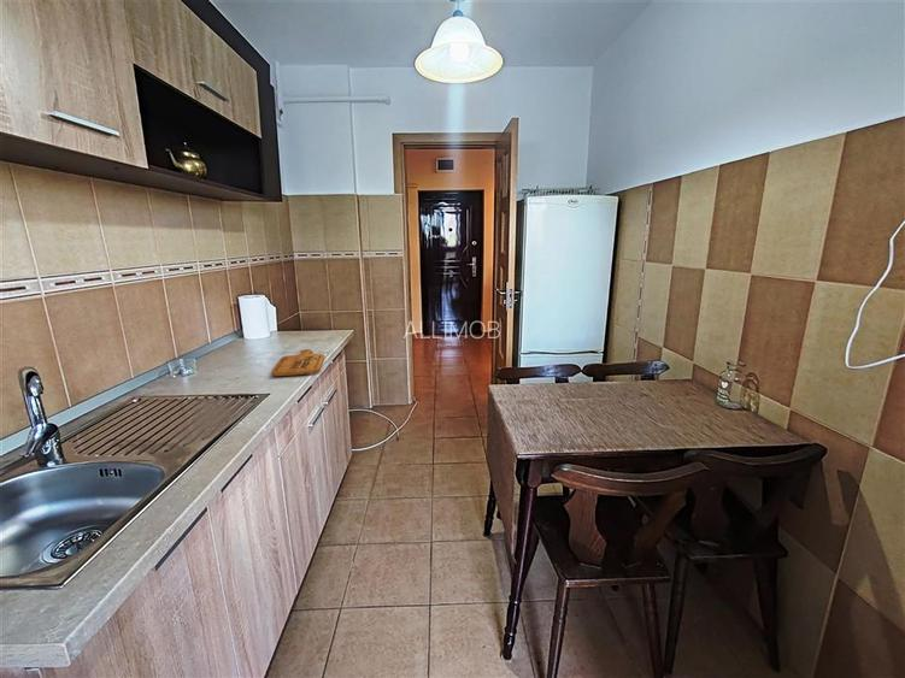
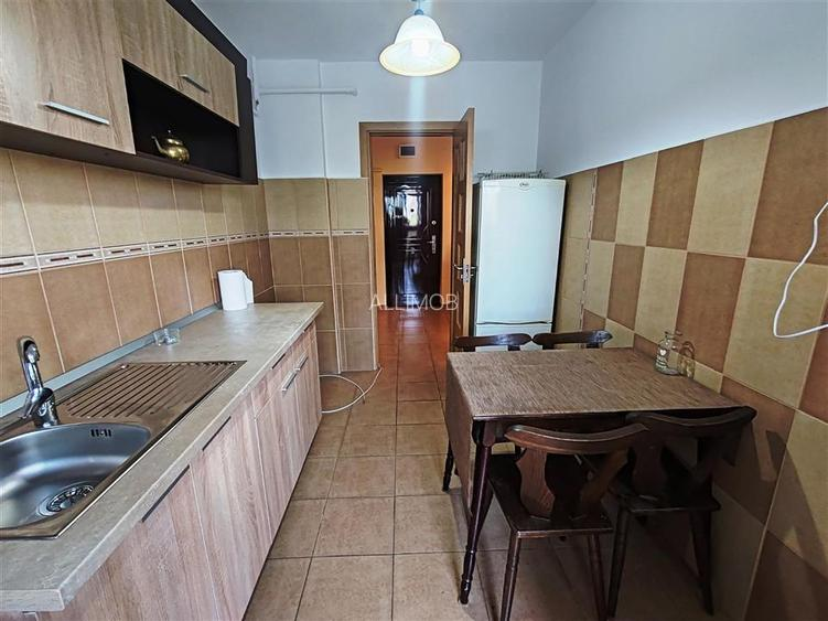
- cutting board (301, 360)
